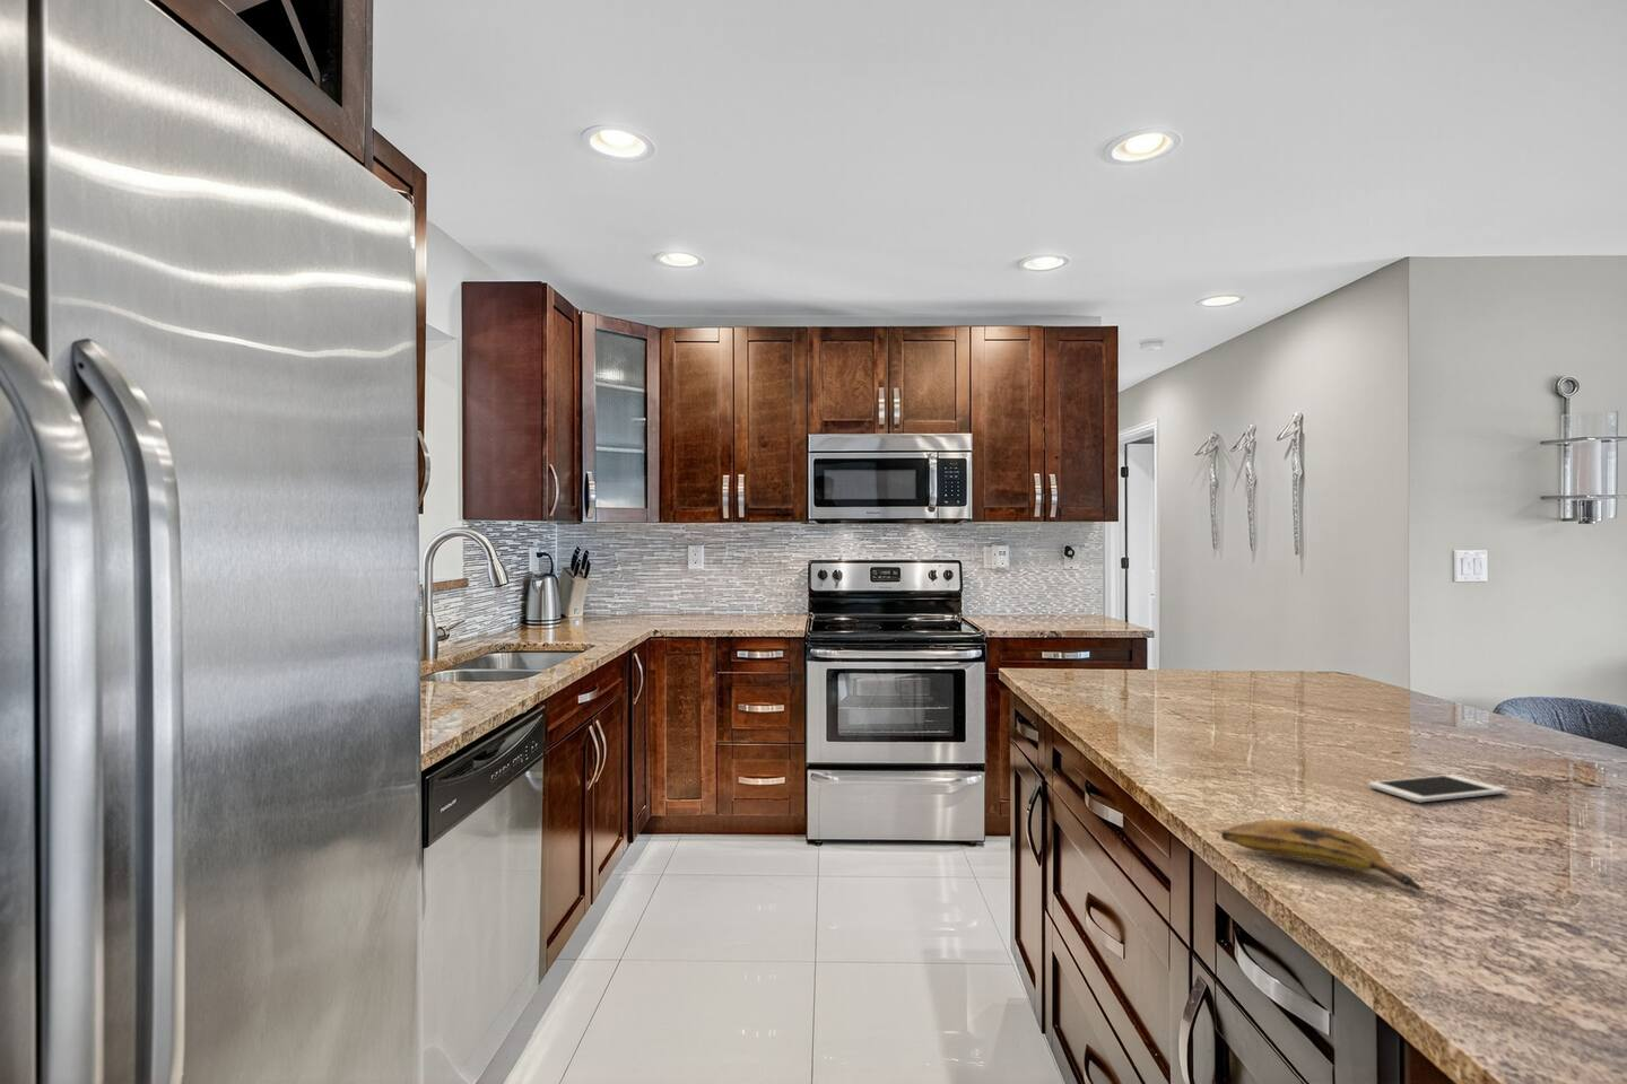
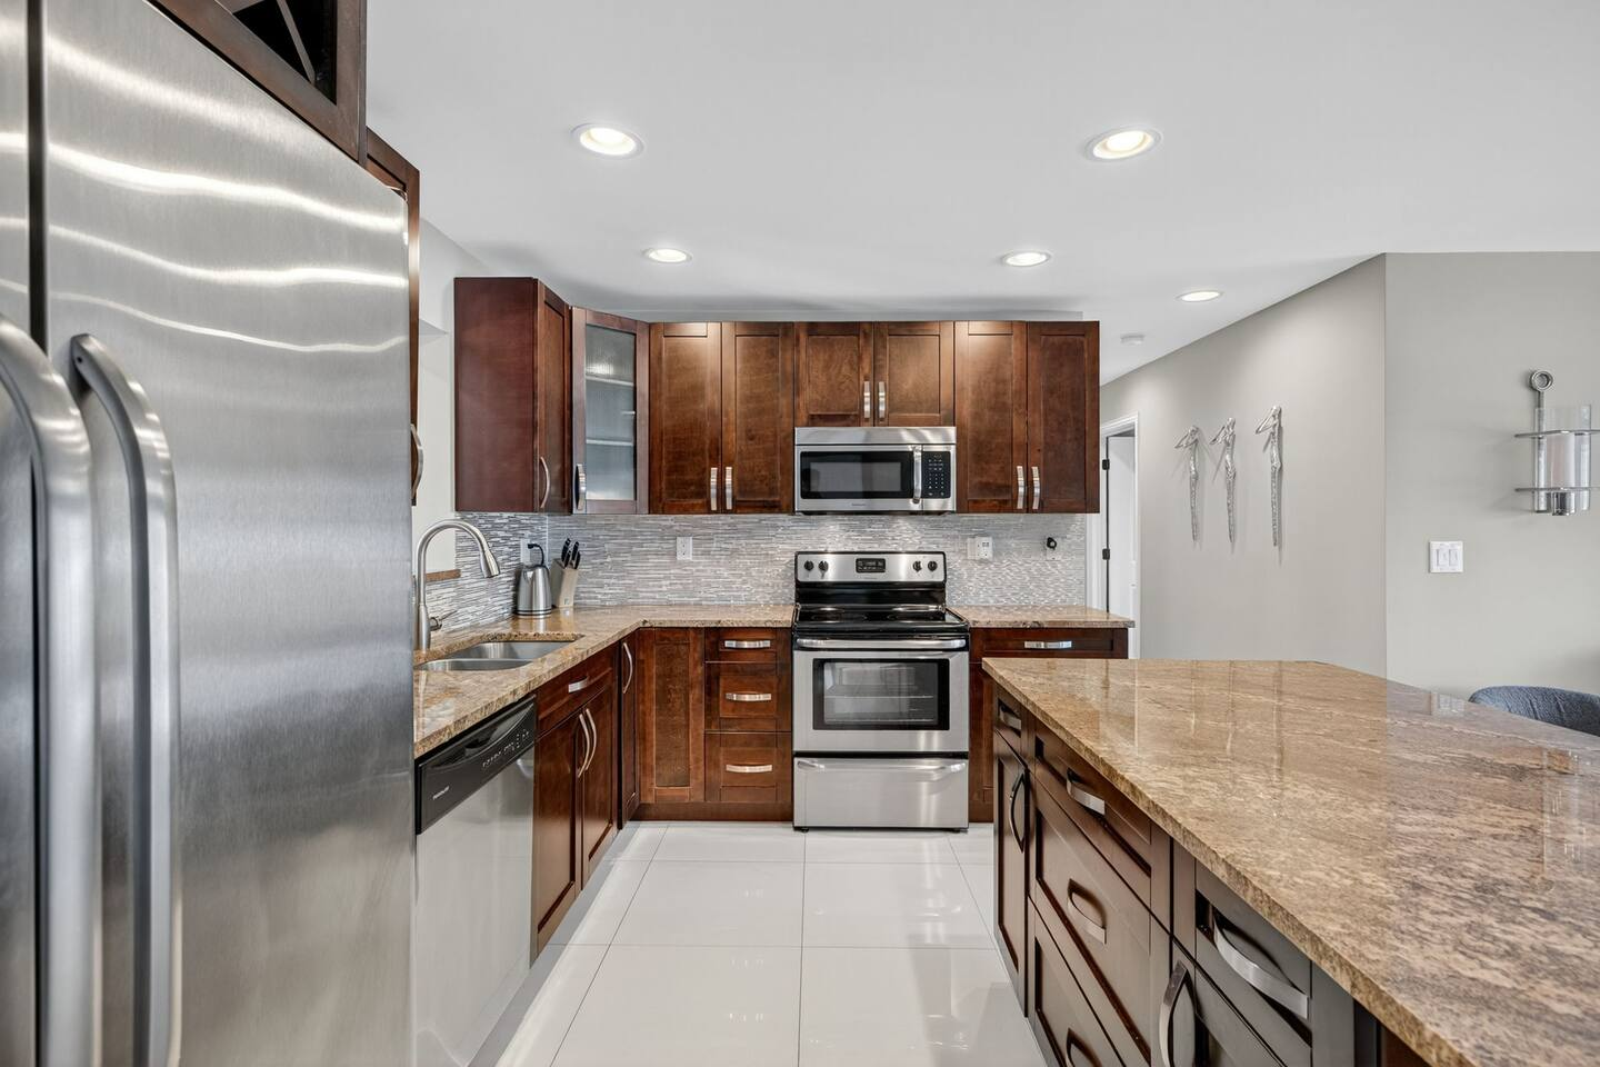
- banana (1317, 844)
- cell phone (1436, 788)
